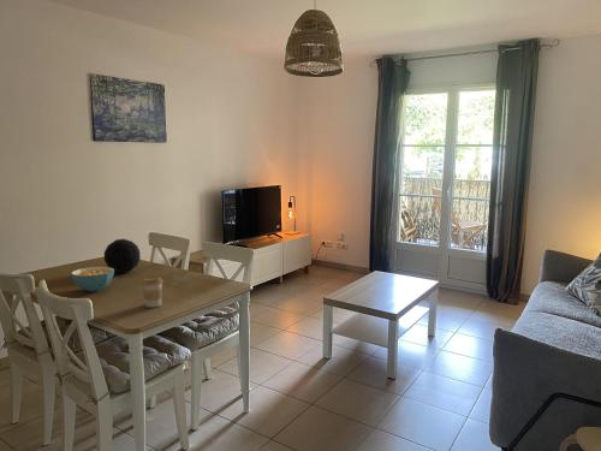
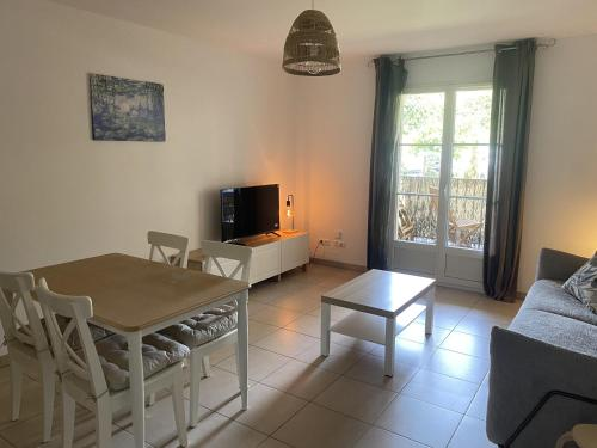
- decorative orb (121, 255)
- coffee cup (153, 291)
- cereal bowl (94, 280)
